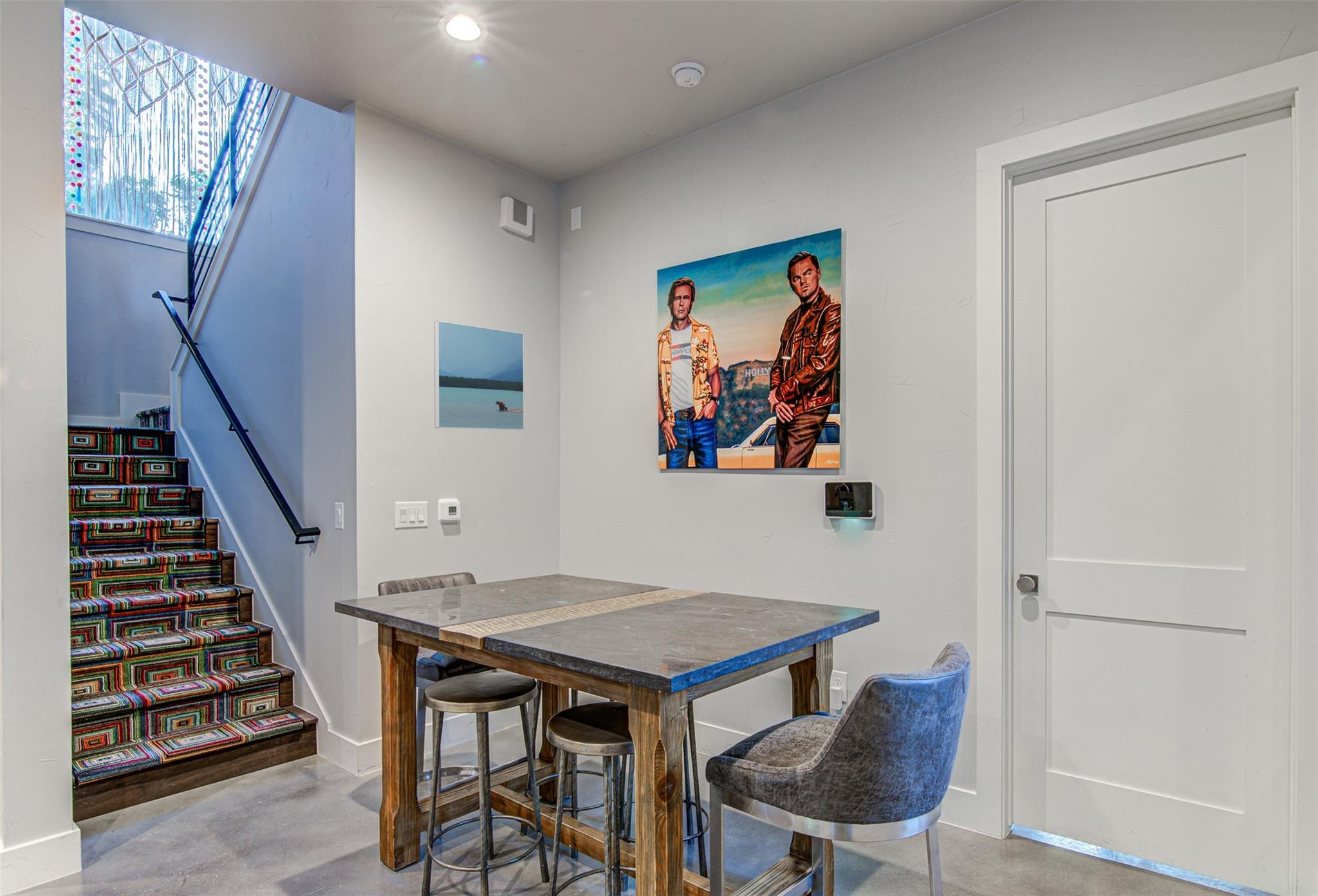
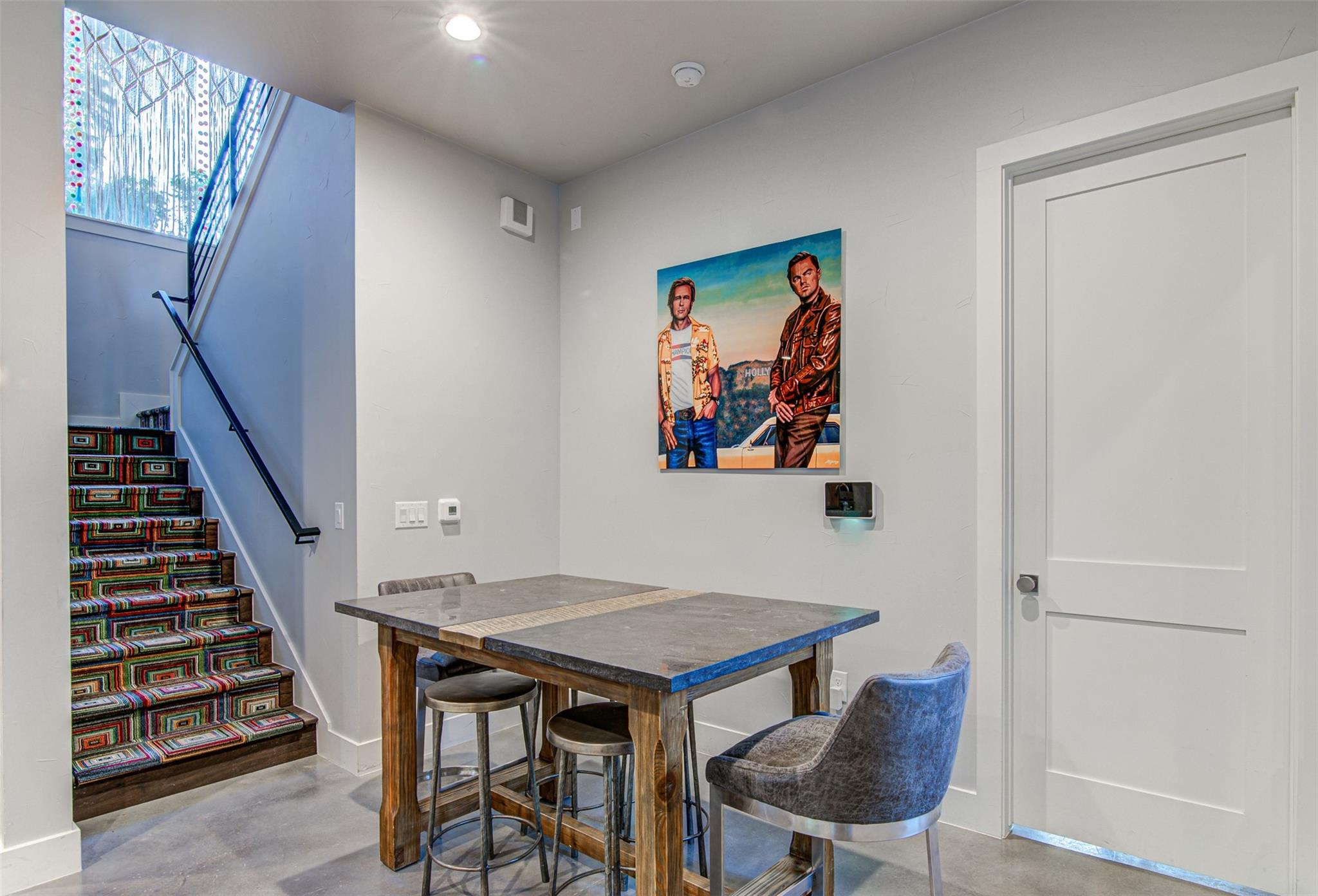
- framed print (481, 378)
